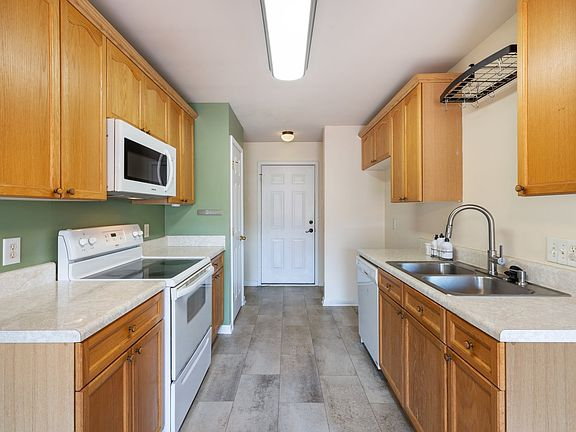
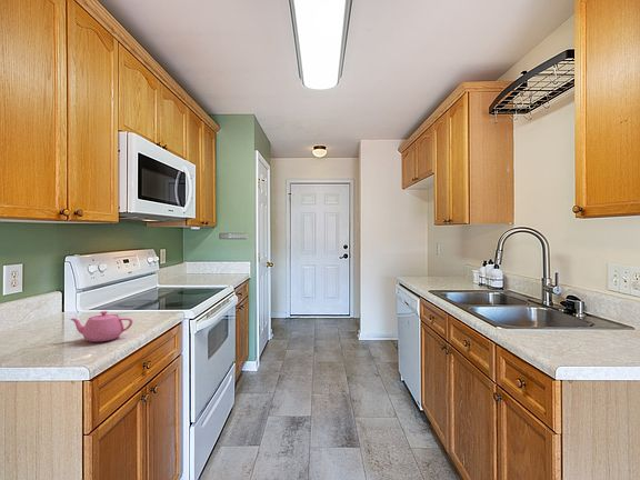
+ teapot (101, 324)
